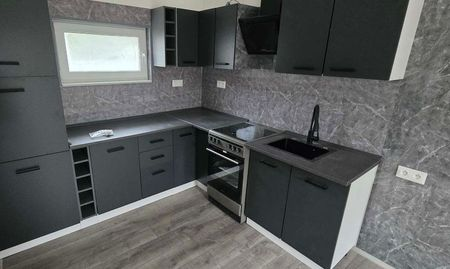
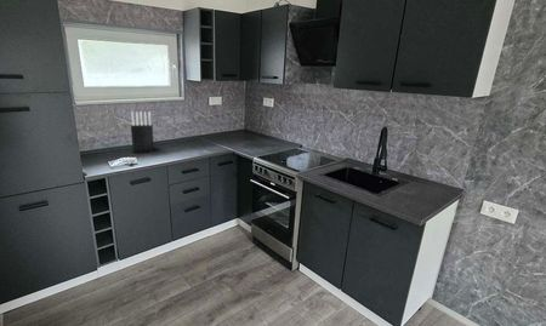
+ knife block (142, 130)
